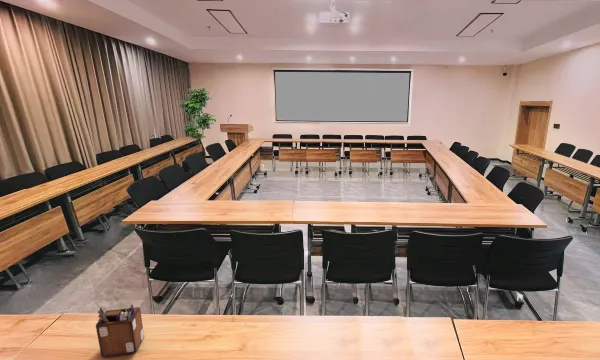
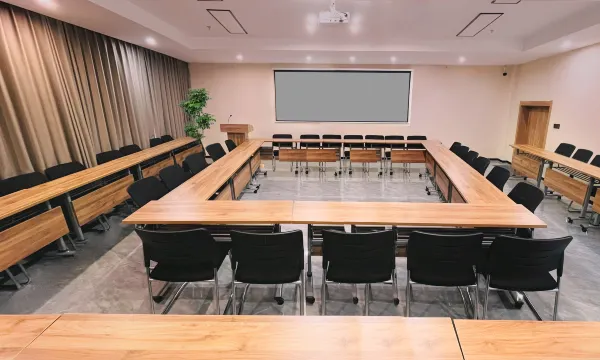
- desk organizer (120, 325)
